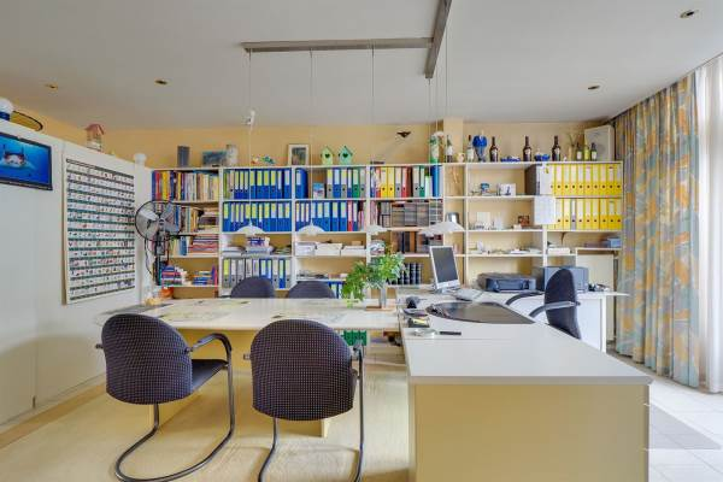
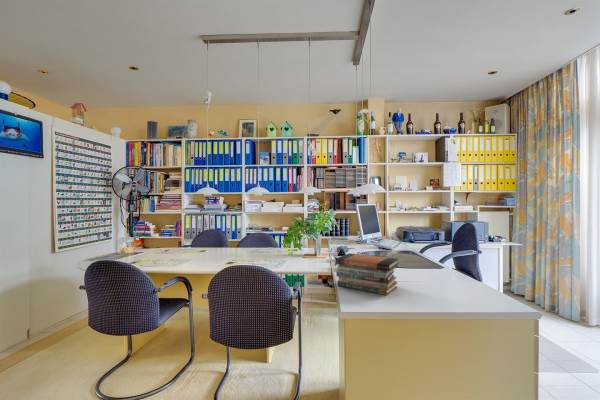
+ book stack (366, 272)
